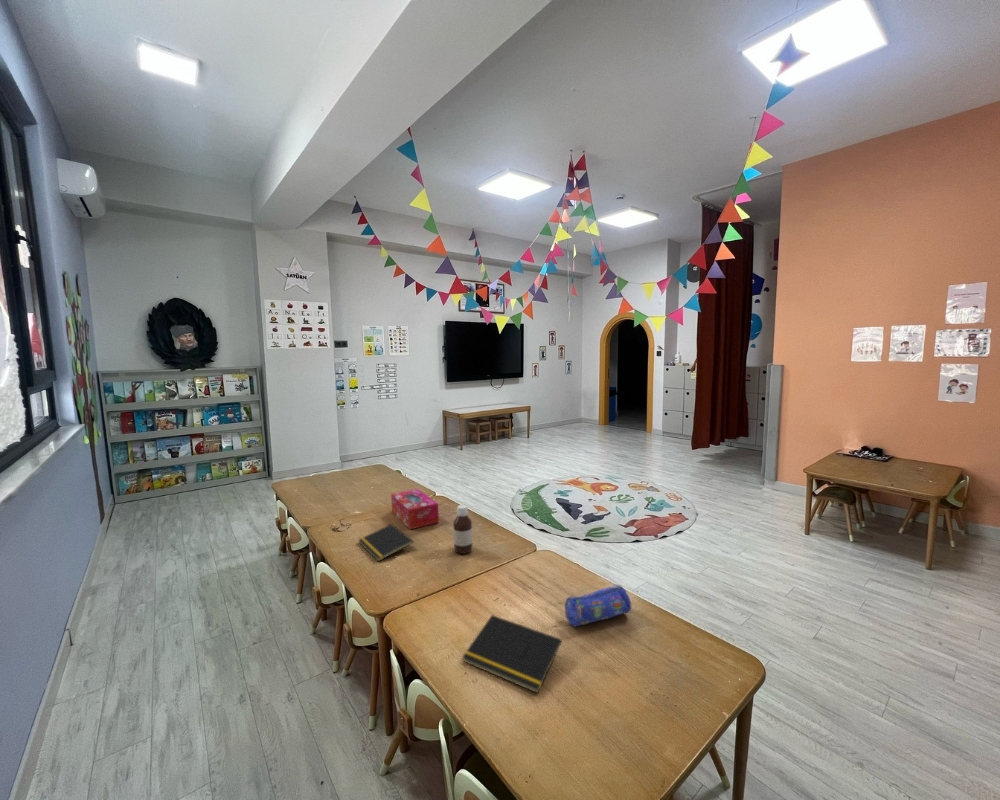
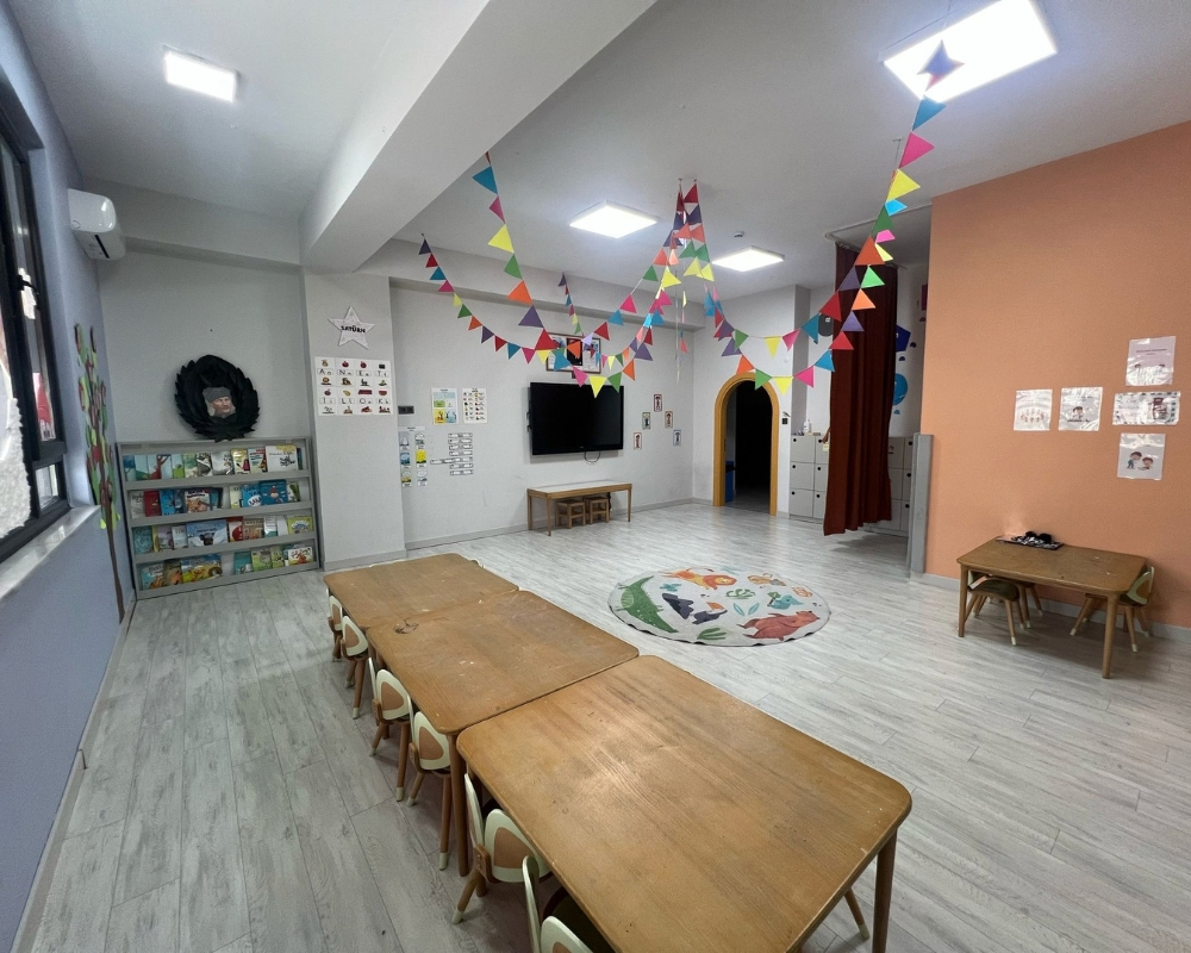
- tissue box (414, 507)
- notepad (385, 541)
- notepad (512, 649)
- pencil case (598, 604)
- bottle (462, 528)
